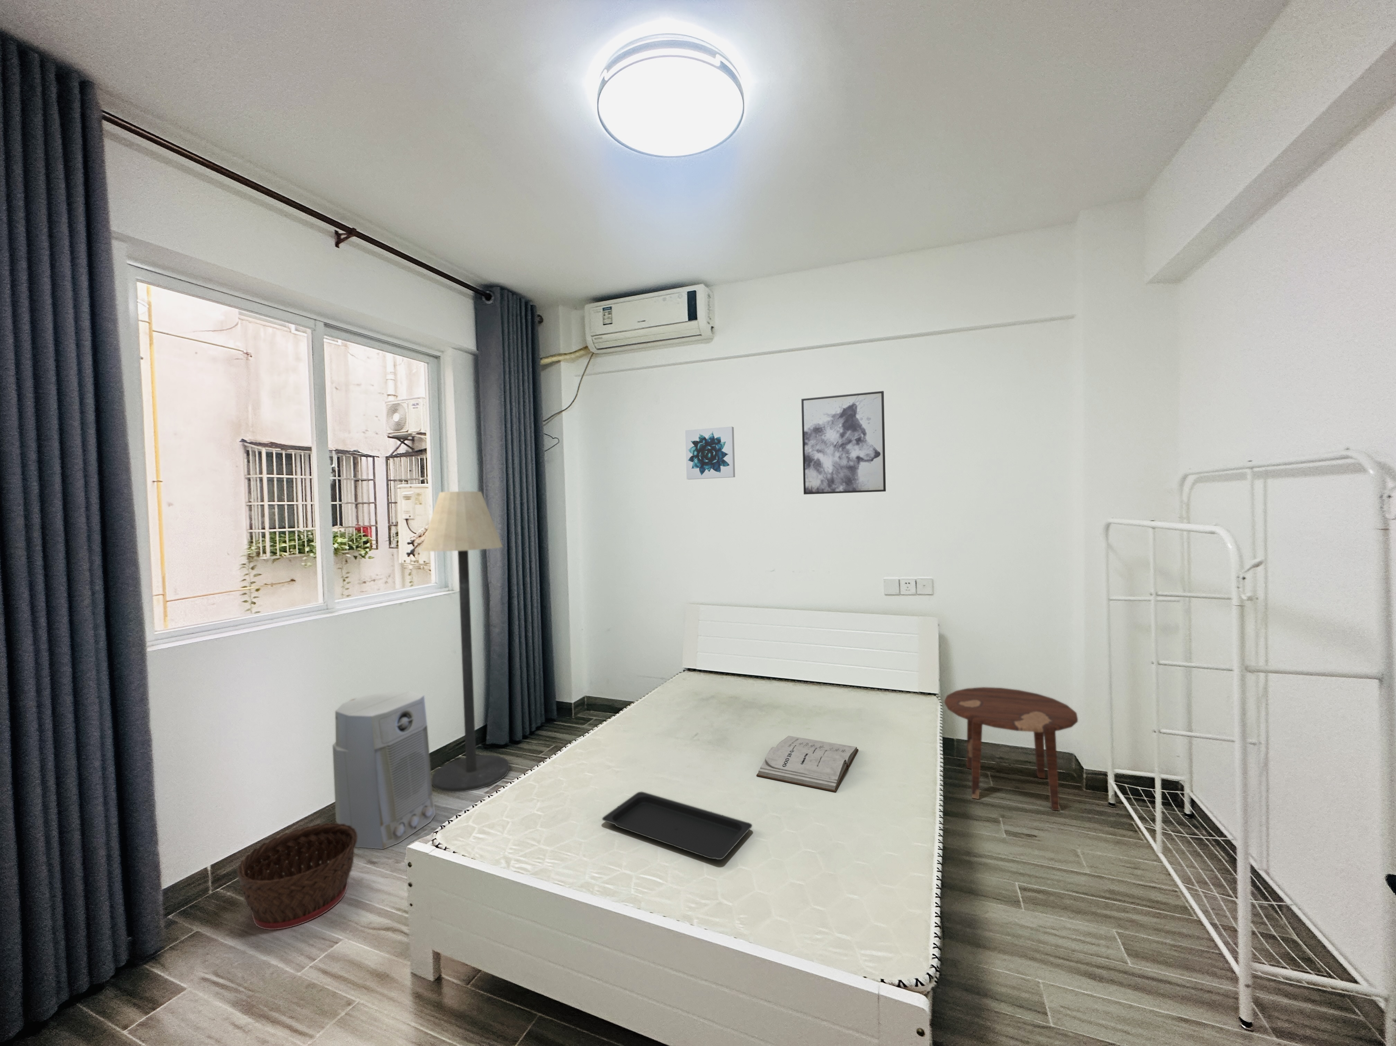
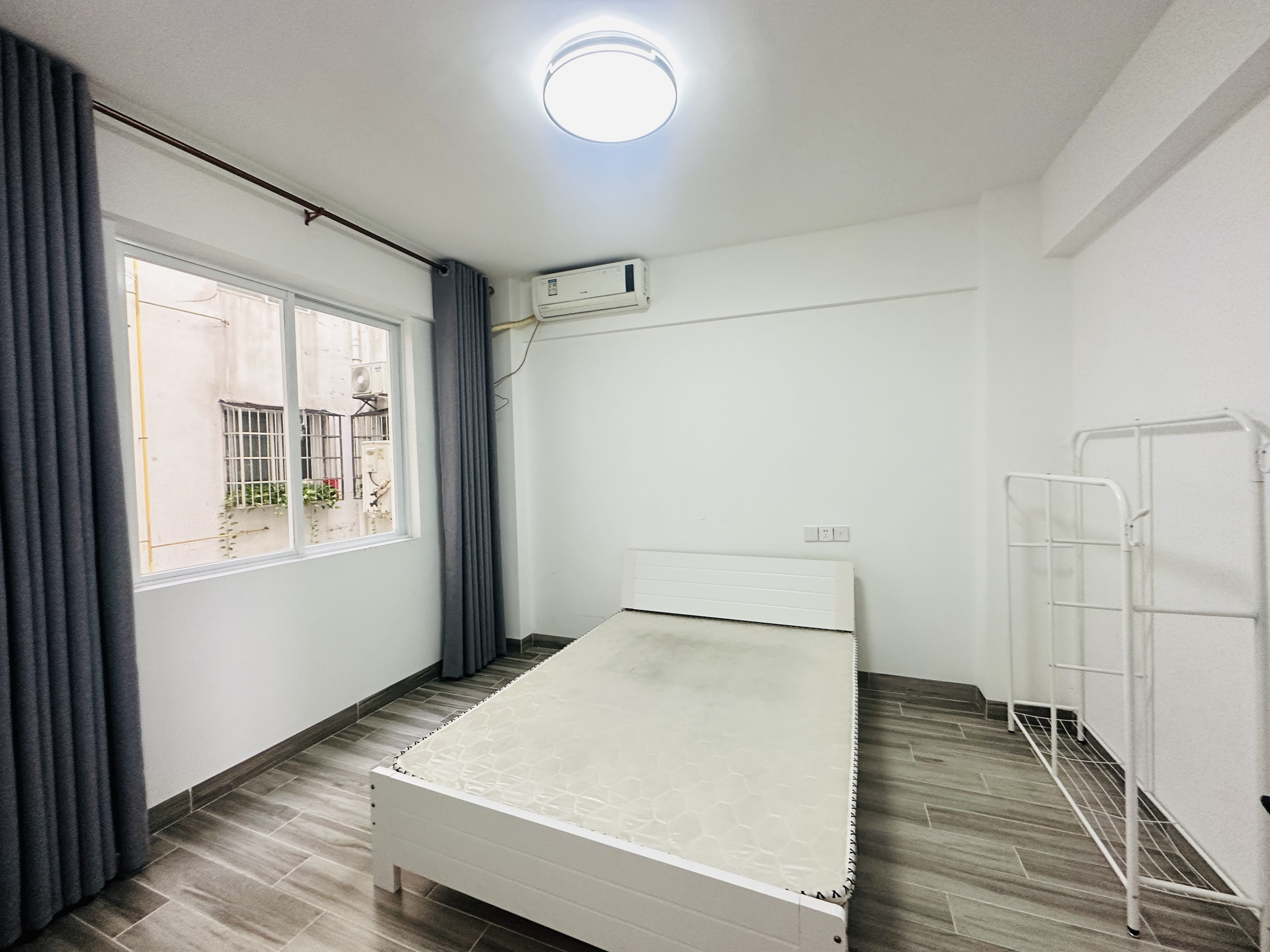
- serving tray (676, 825)
- wall art (843, 444)
- book (809, 756)
- floor lamp (466, 634)
- side table (1010, 730)
- wall art (710, 454)
- basket (301, 876)
- air purifier (381, 764)
